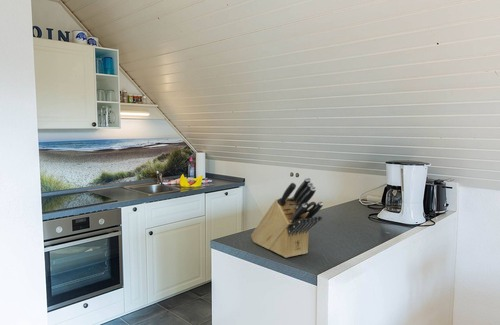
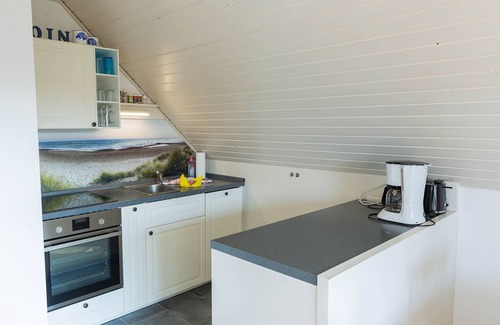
- knife block (284, 213)
